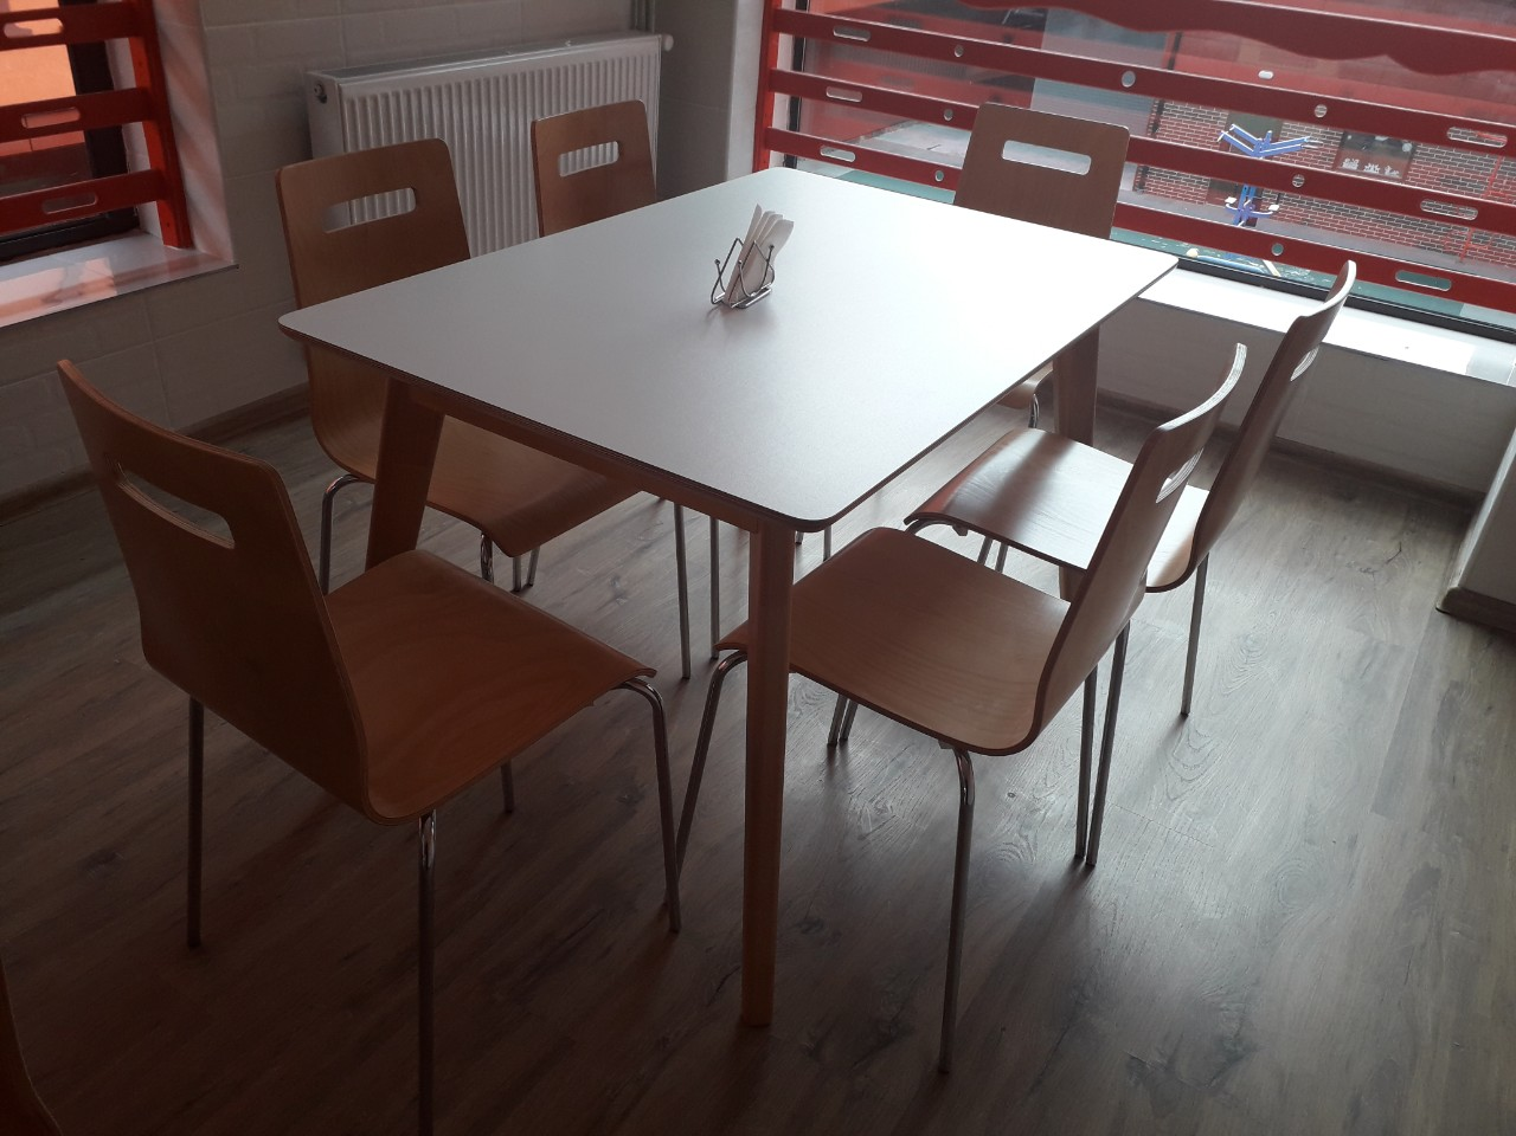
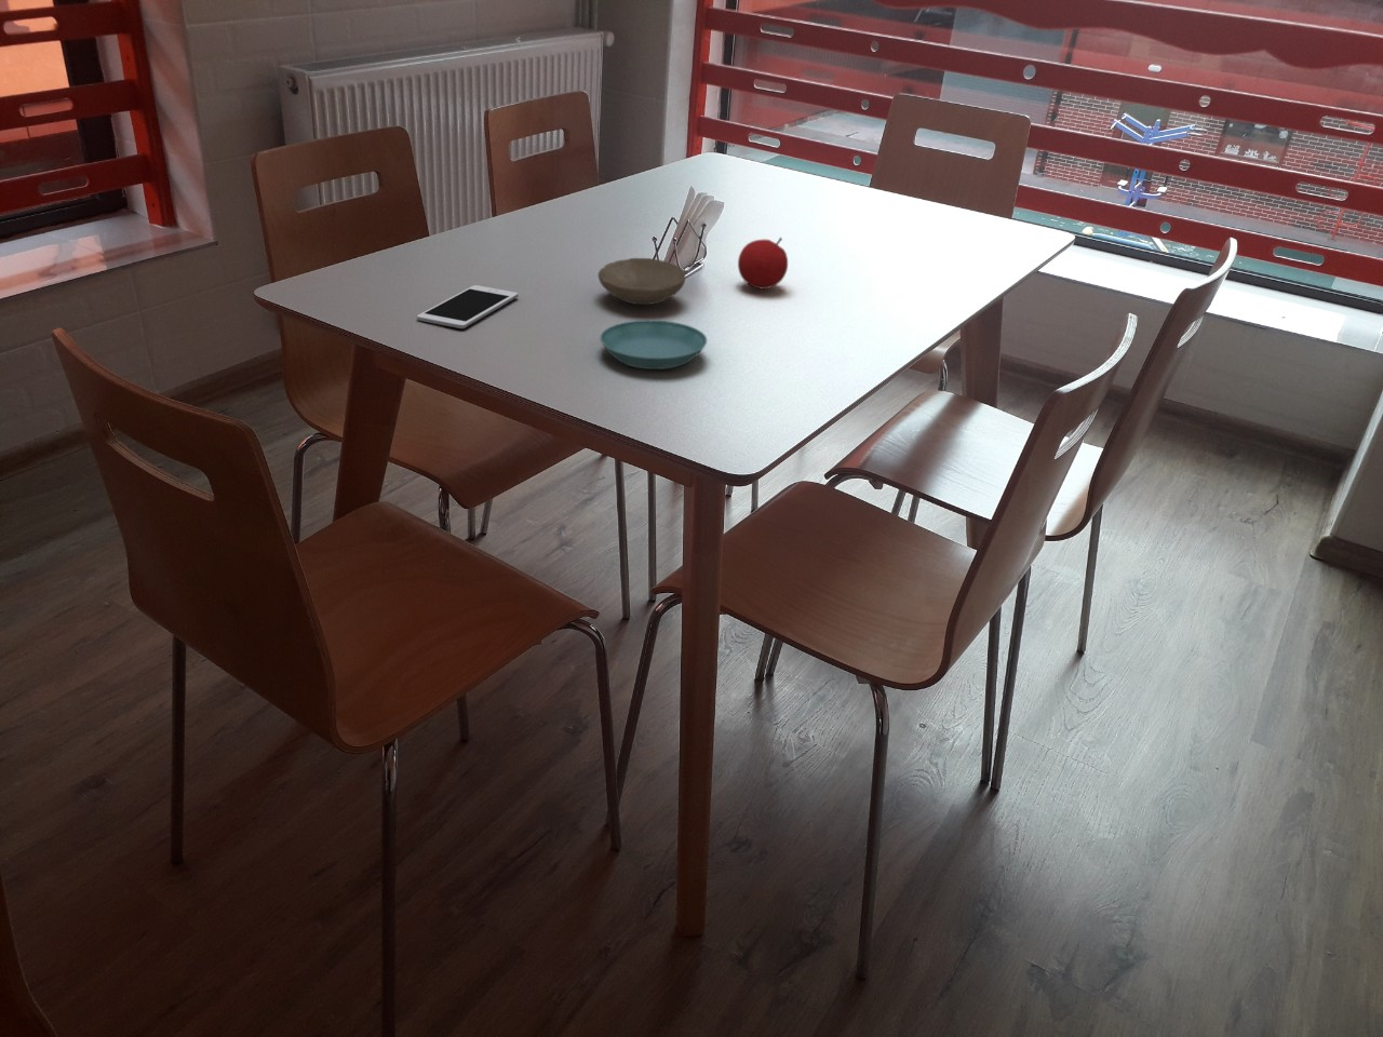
+ saucer (652, 346)
+ fruit (762, 264)
+ cell phone (469, 306)
+ bowl (640, 285)
